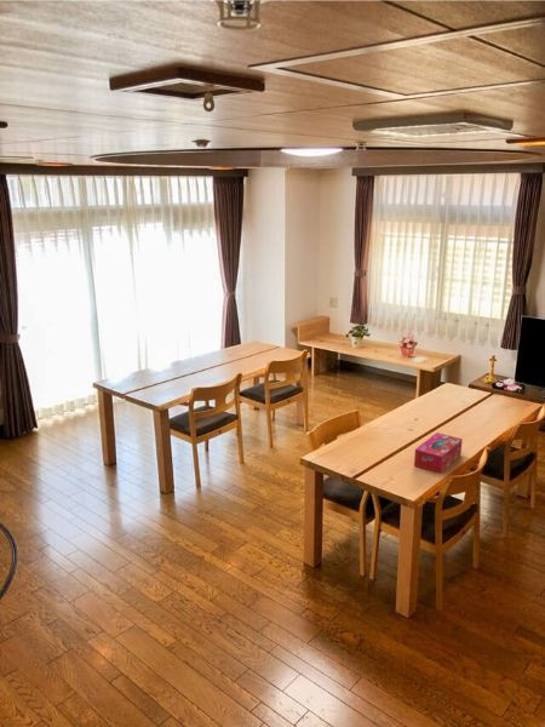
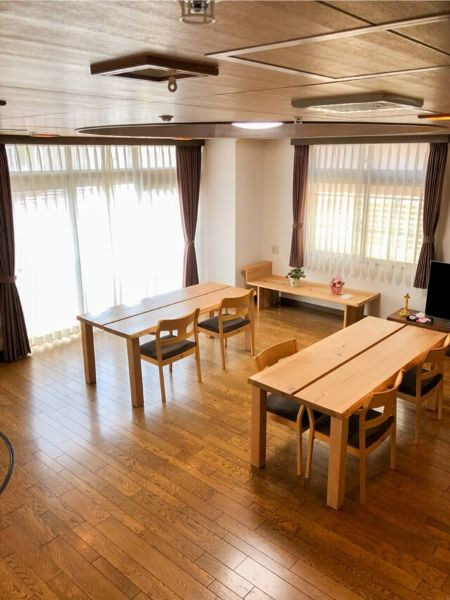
- tissue box (438, 452)
